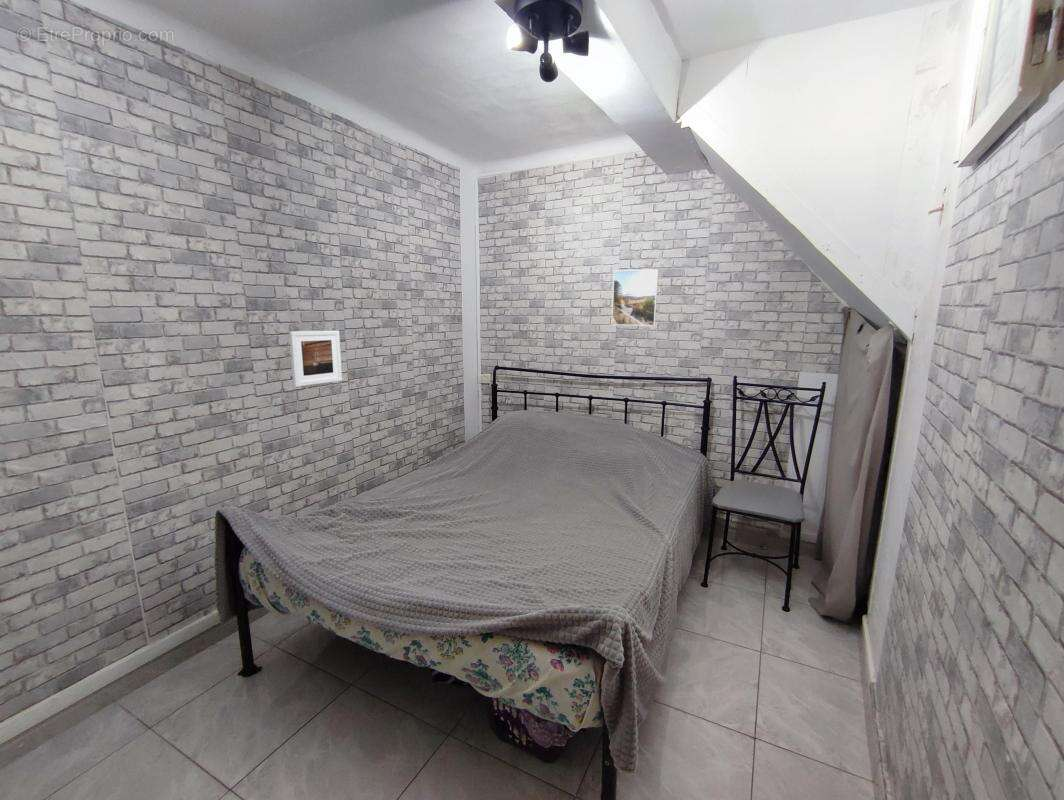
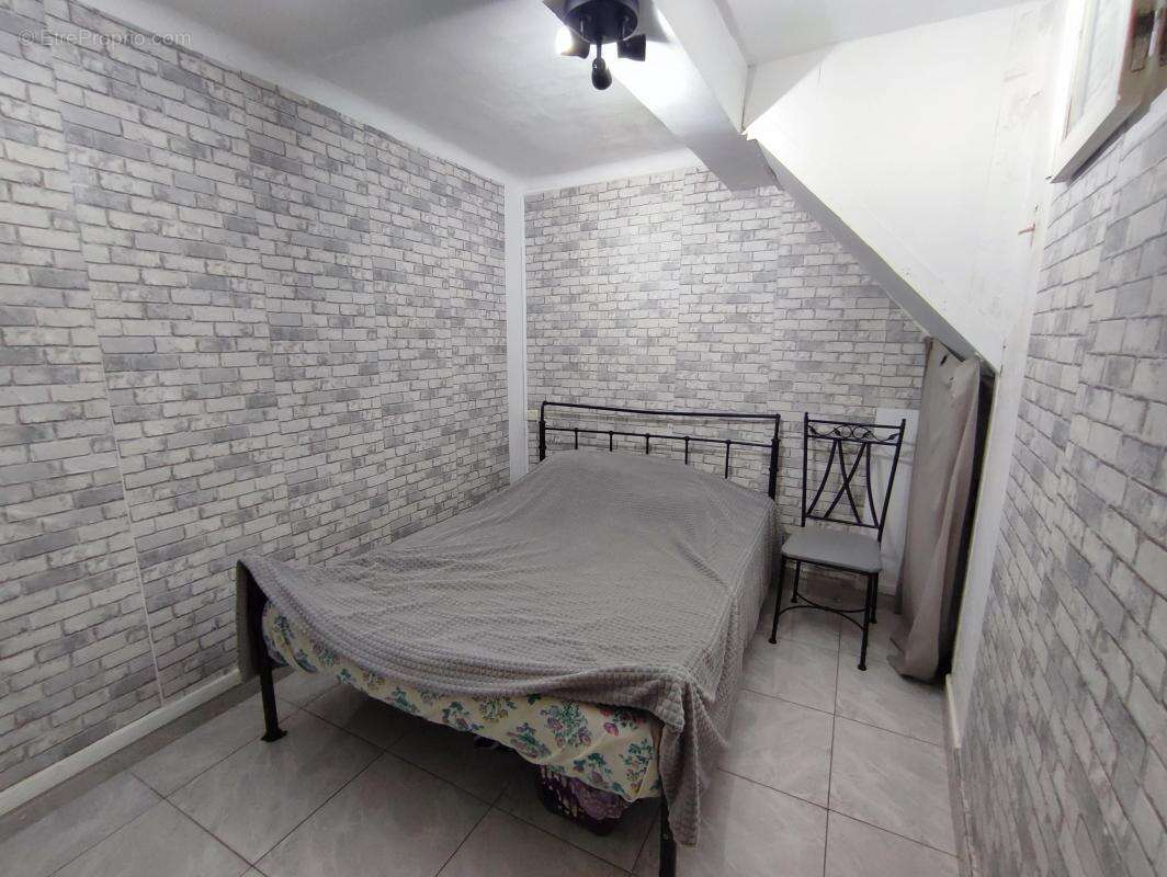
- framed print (634, 298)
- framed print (317, 357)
